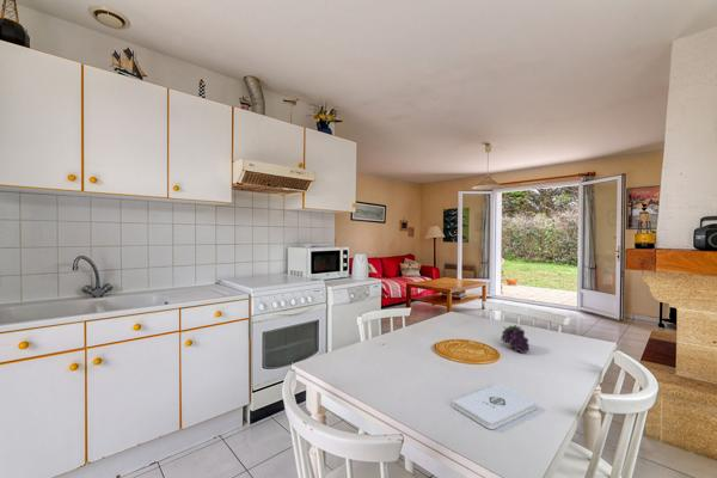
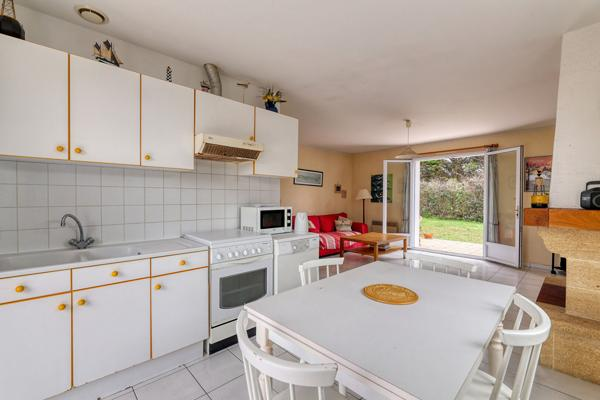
- notepad (495, 404)
- fruit (515, 336)
